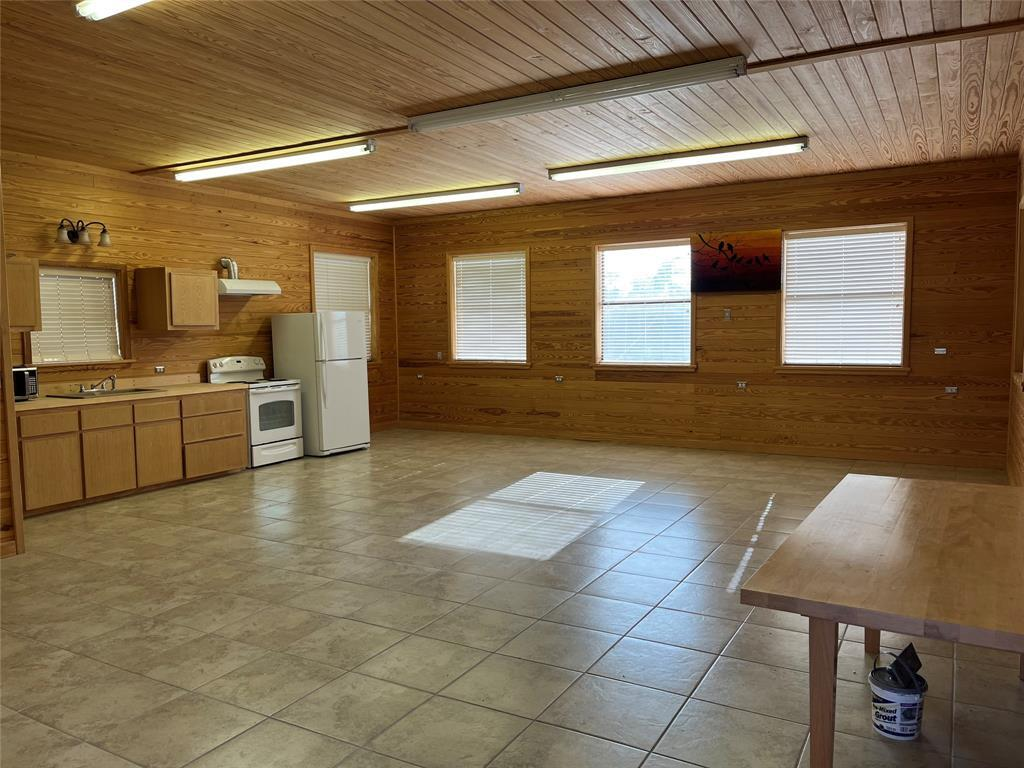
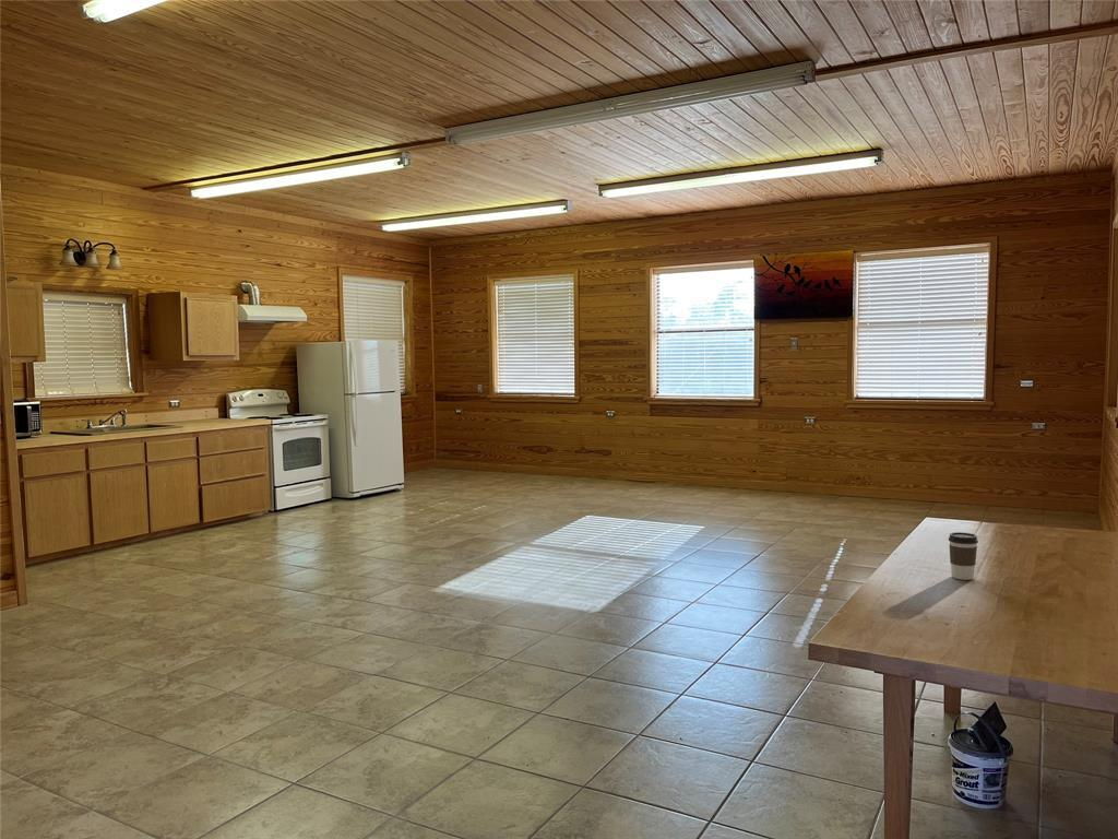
+ coffee cup (962, 556)
